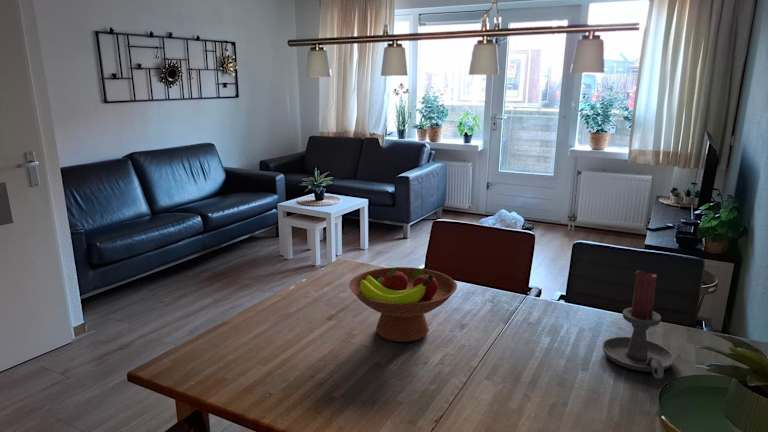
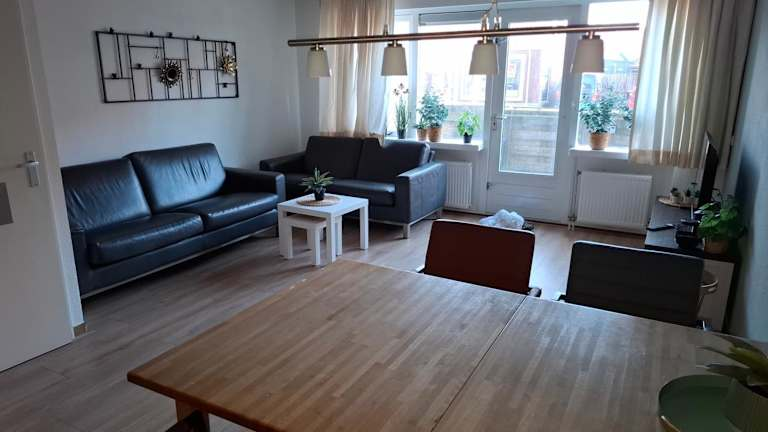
- candle holder (645, 319)
- fruit bowl (402, 298)
